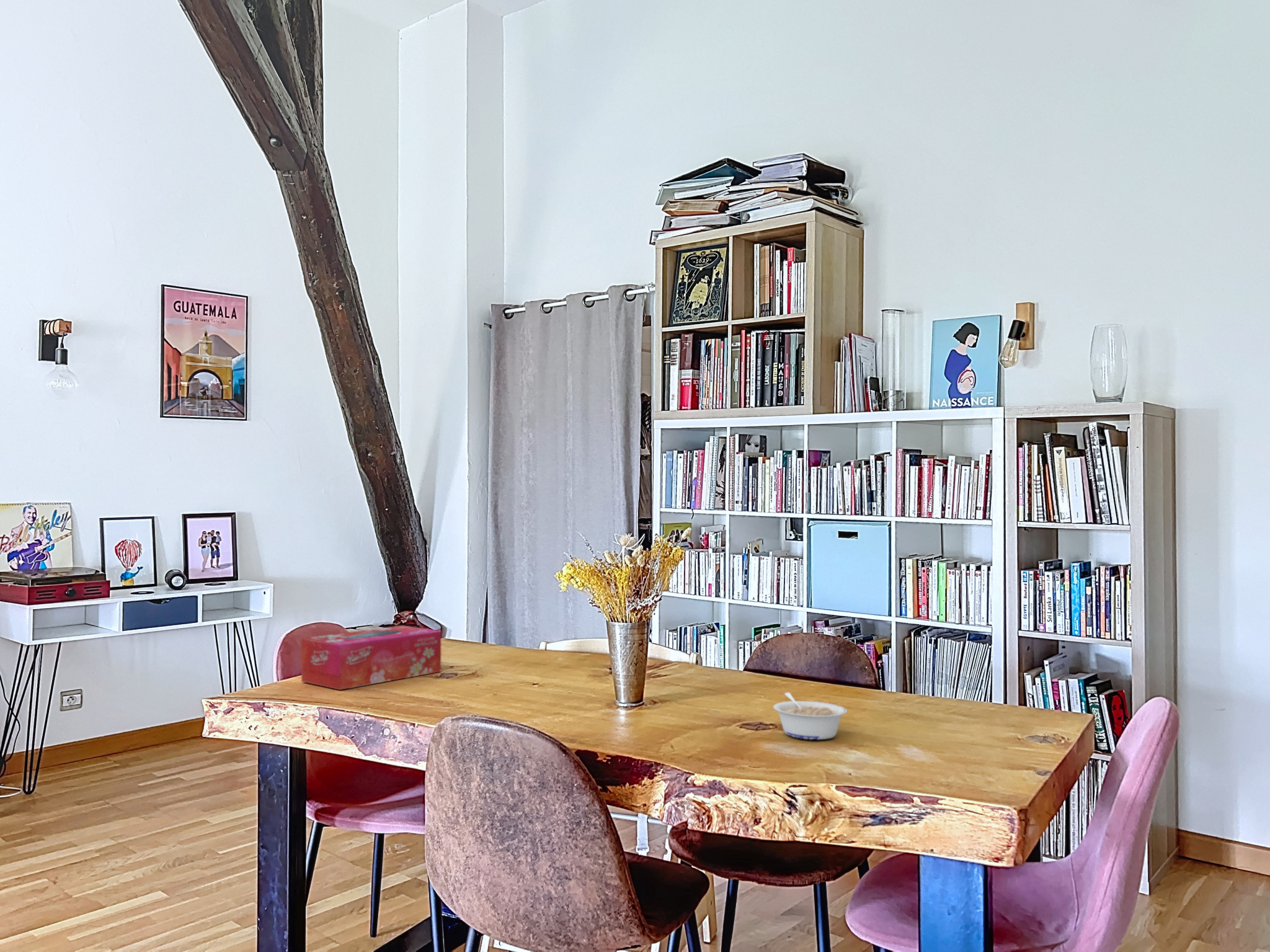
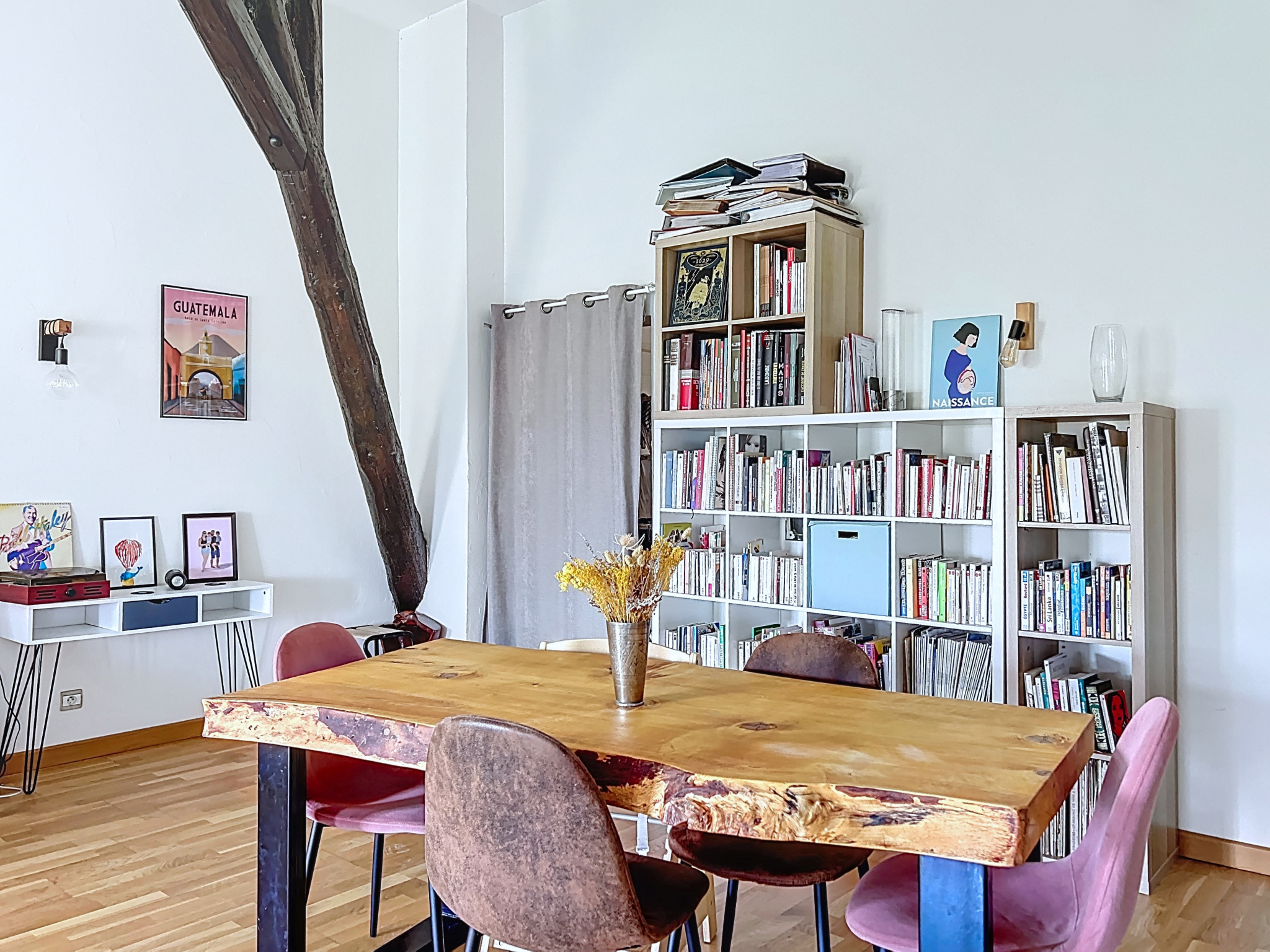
- tissue box (373, 655)
- legume (807, 718)
